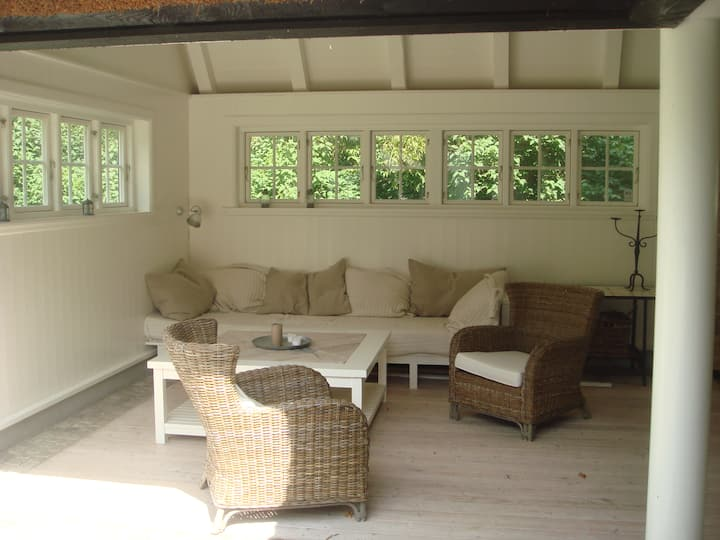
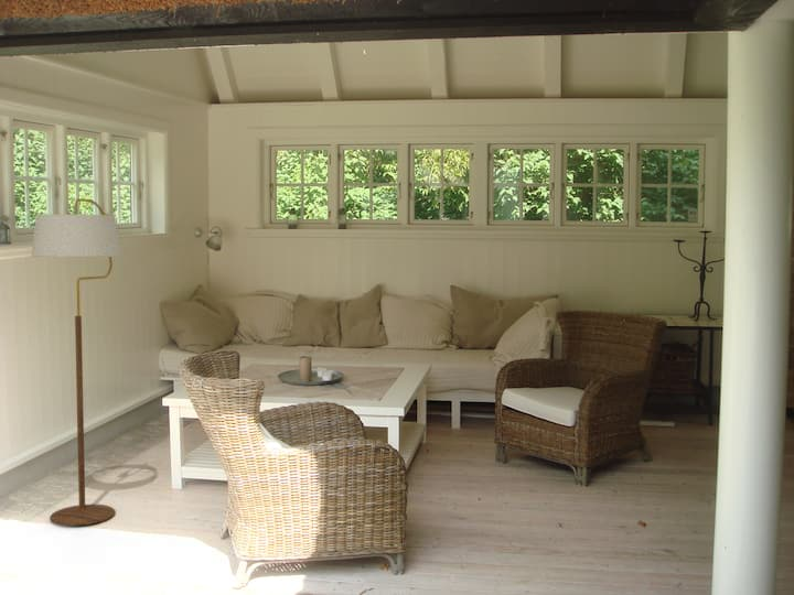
+ floor lamp (82, 358)
